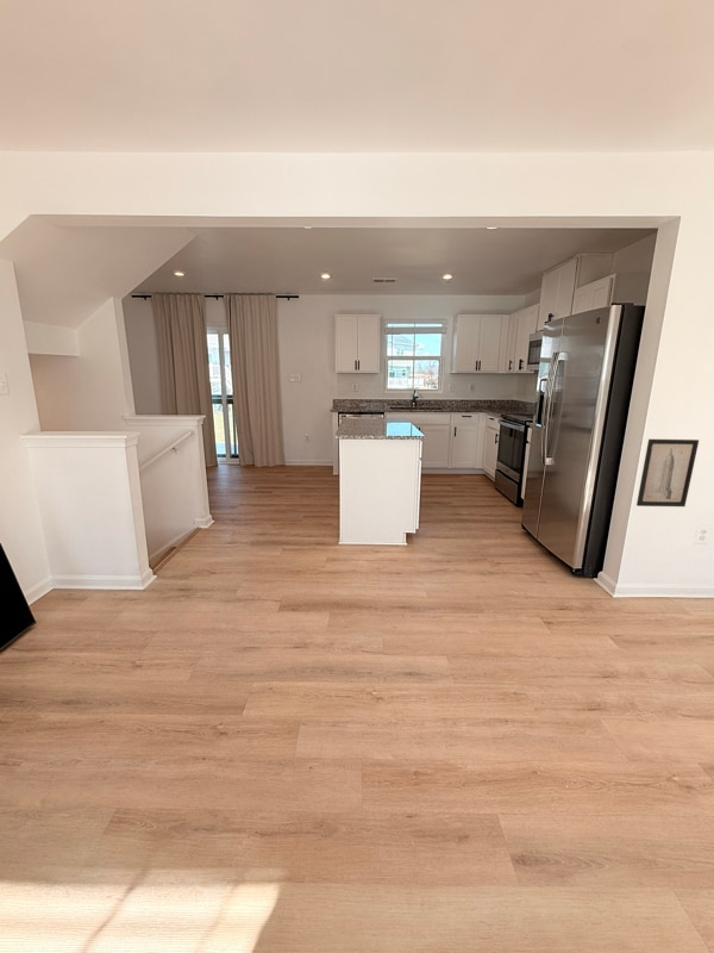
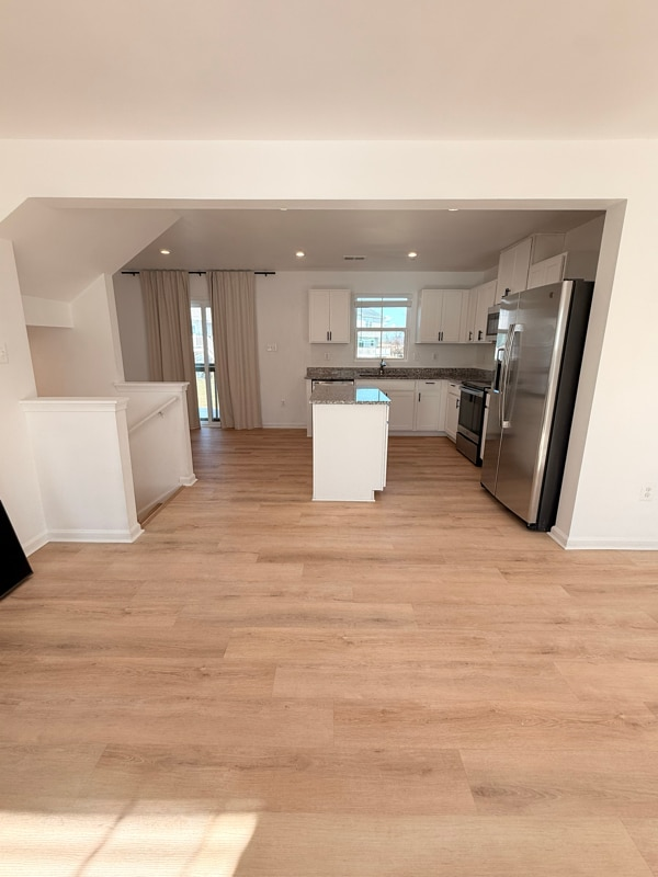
- wall art (666, 473)
